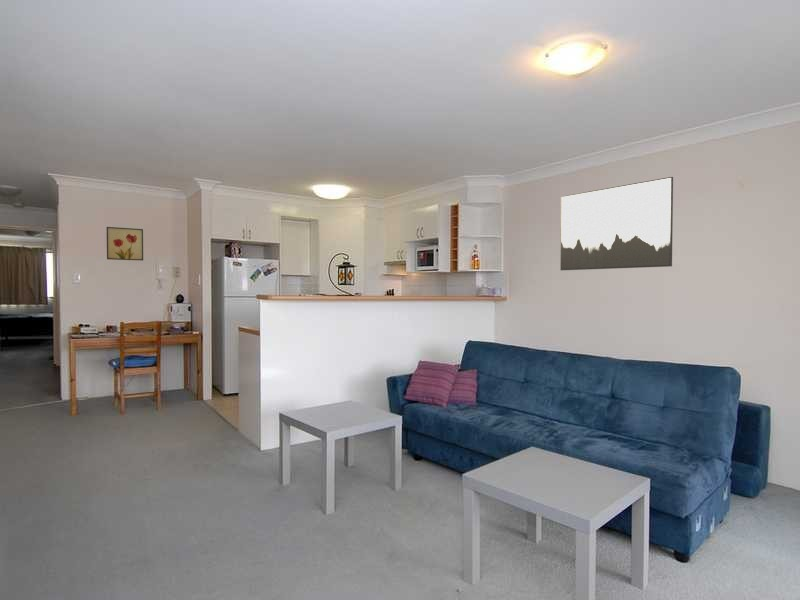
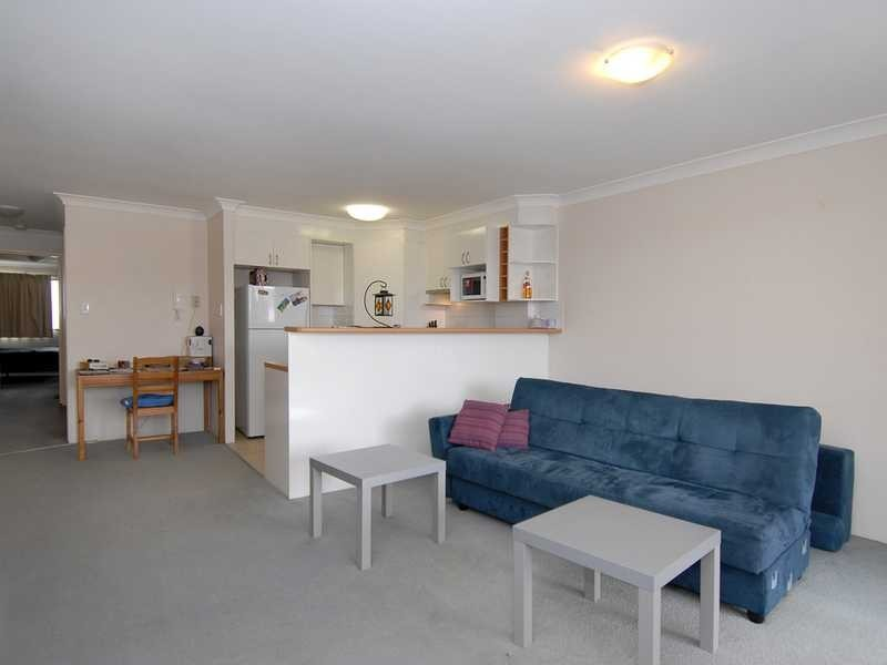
- wall art (125, 244)
- wall art (611, 228)
